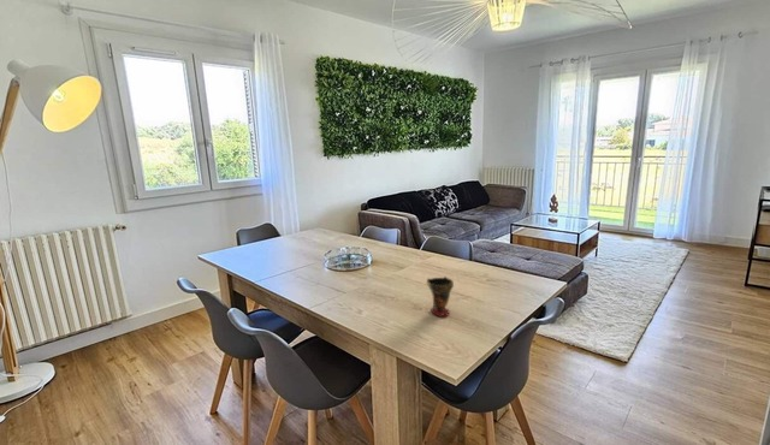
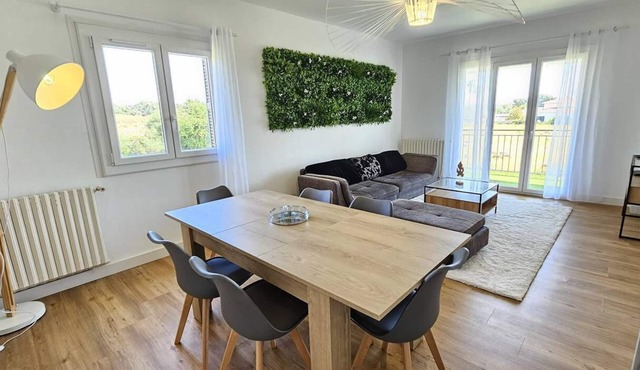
- cup (439, 296)
